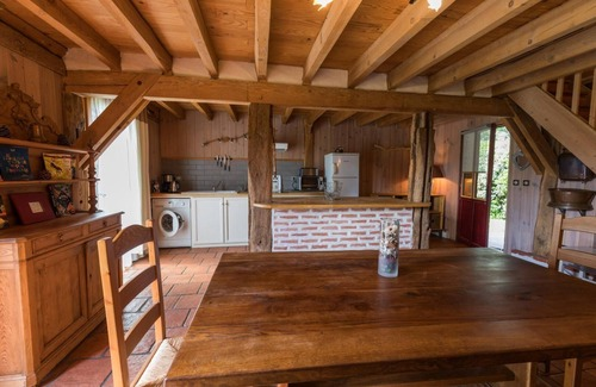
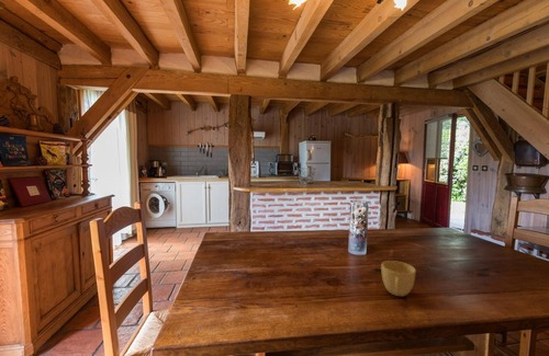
+ cup (396, 280)
